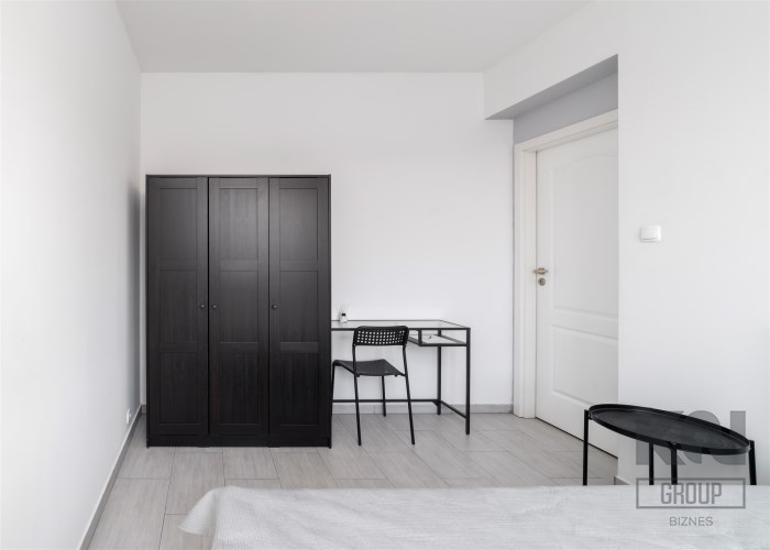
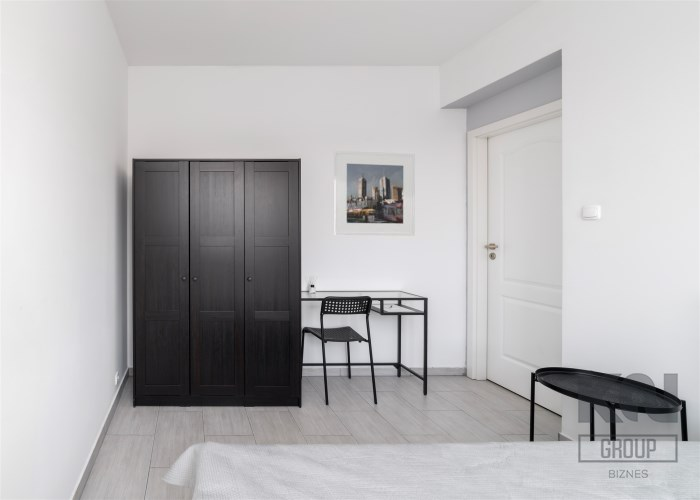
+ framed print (375, 194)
